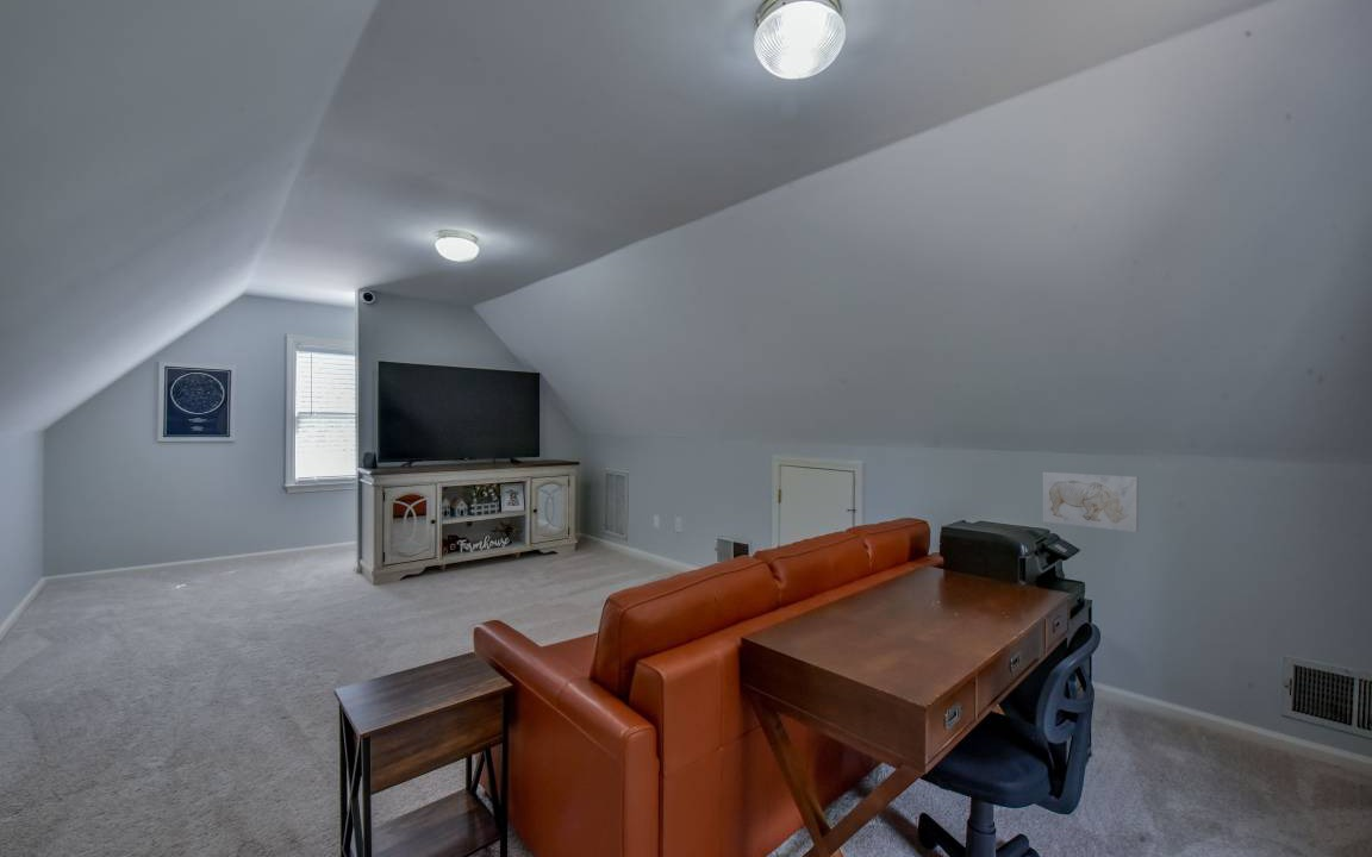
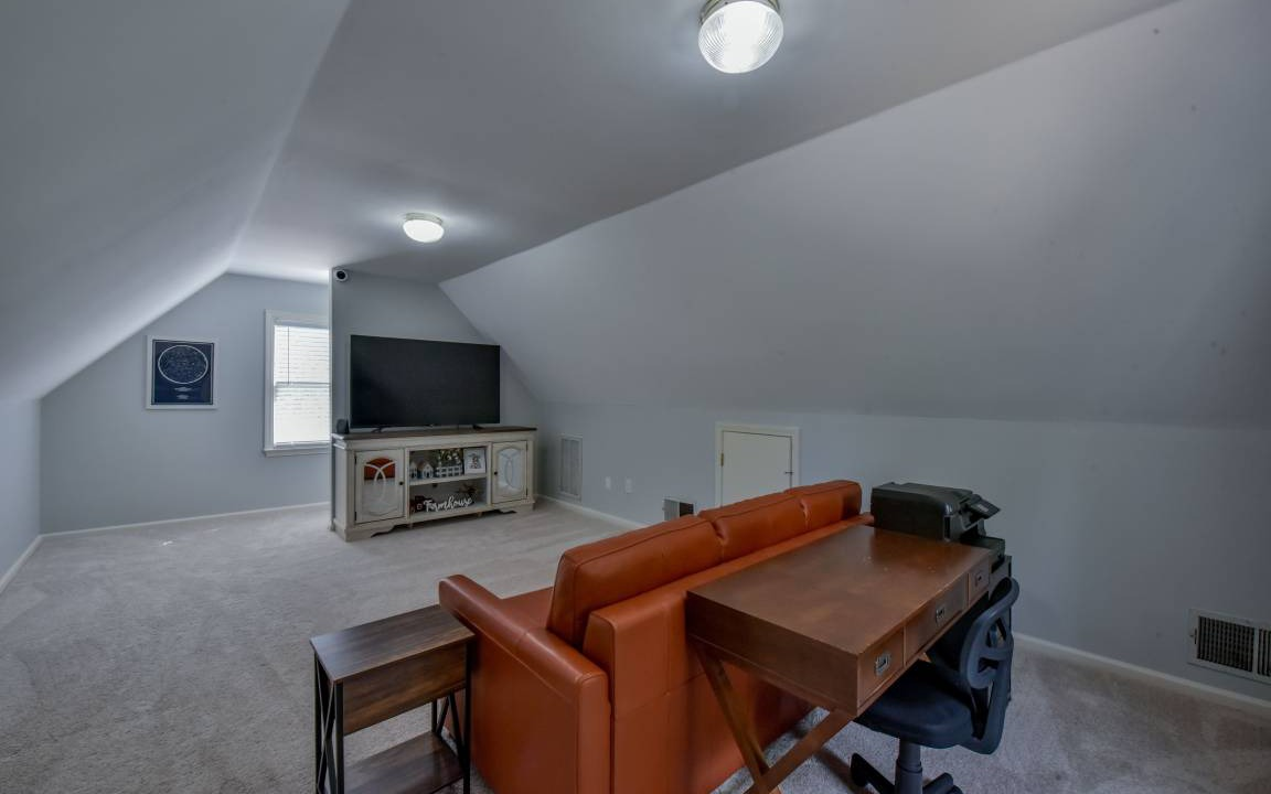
- wall art (1087, 500)
